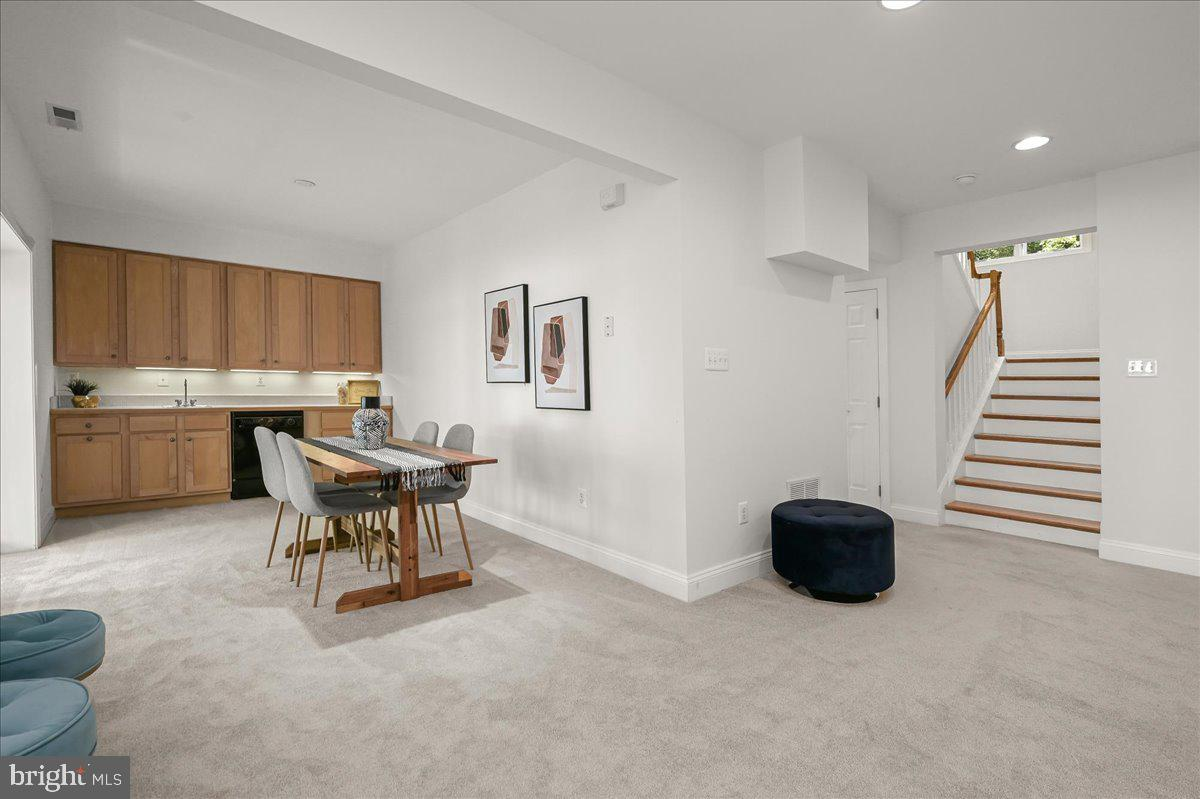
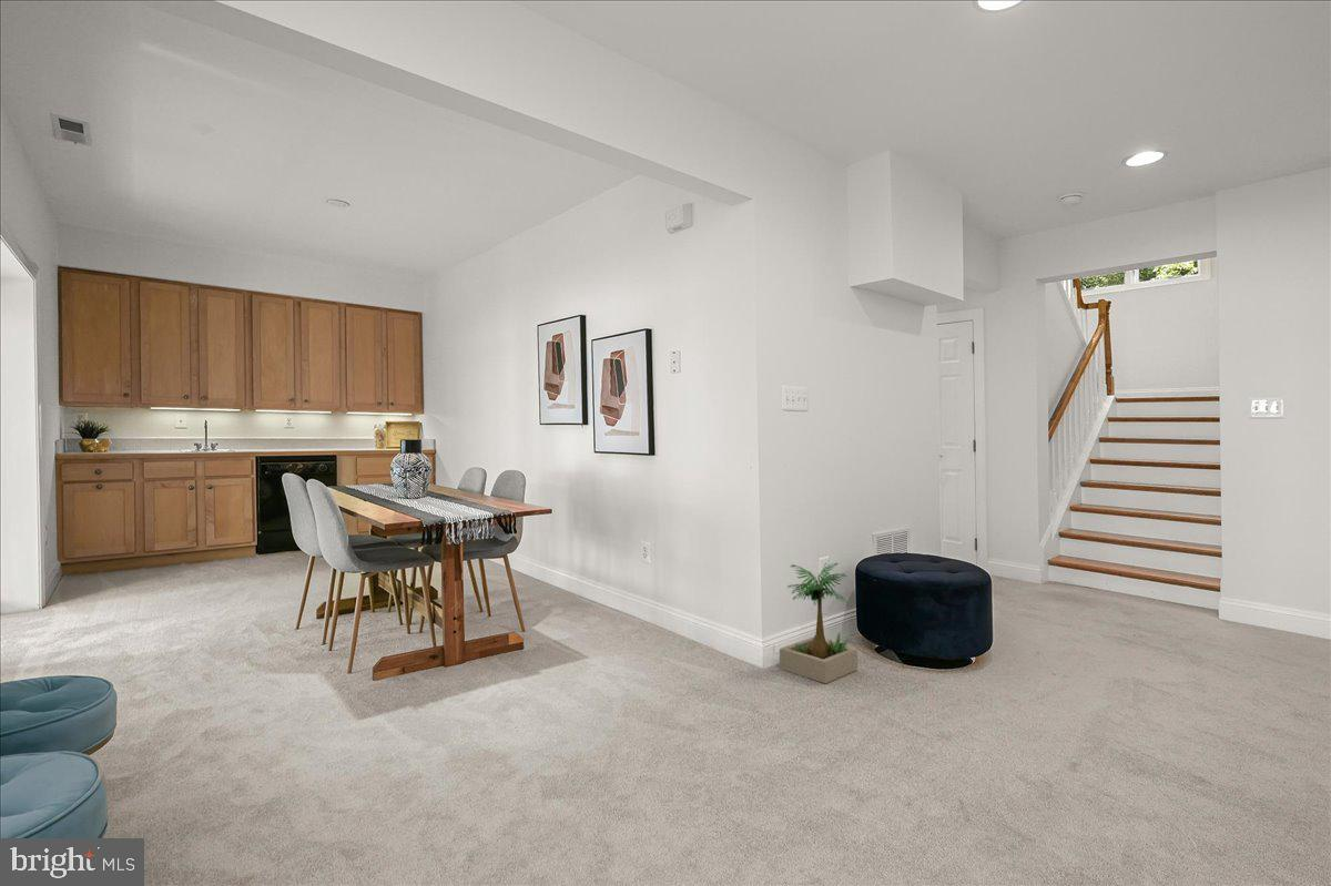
+ potted plant (822, 618)
